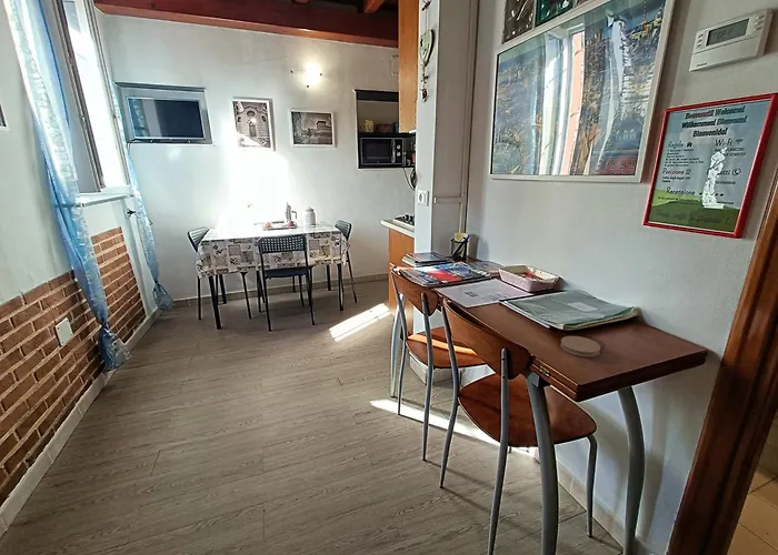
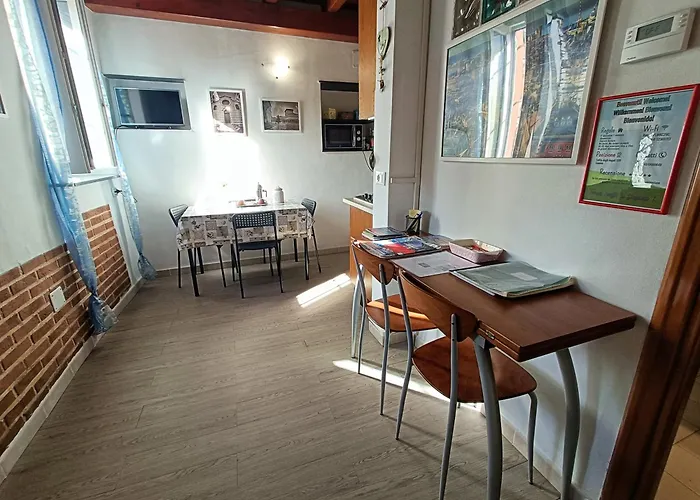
- coaster (579, 345)
